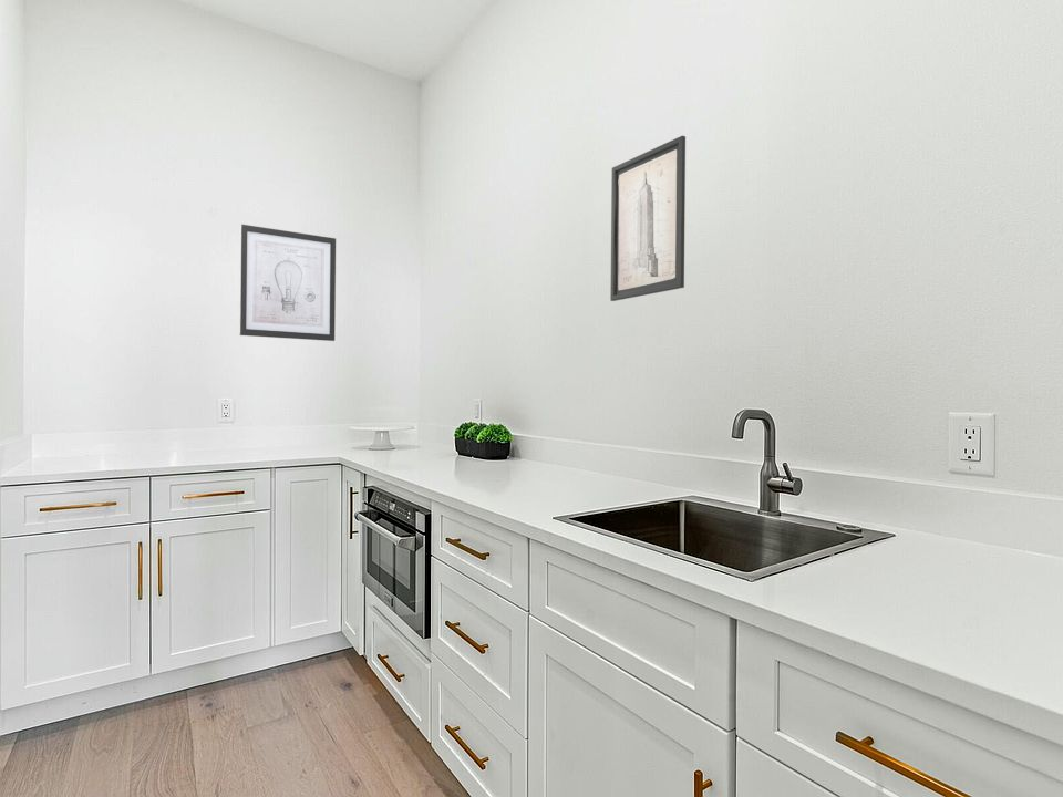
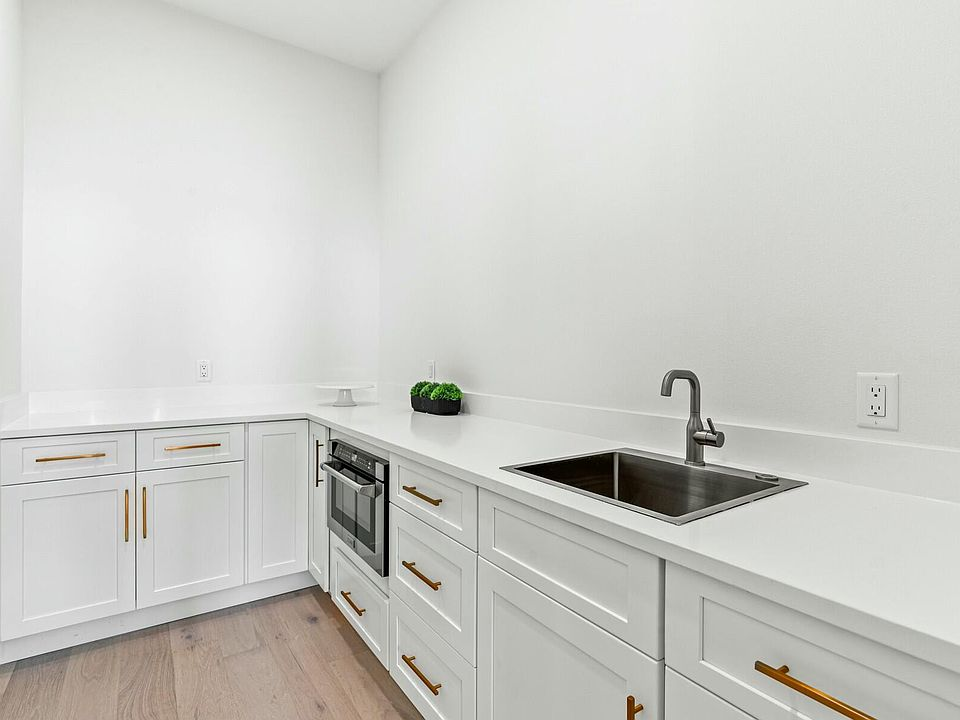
- wall art (646, 224)
- wall art (289, 284)
